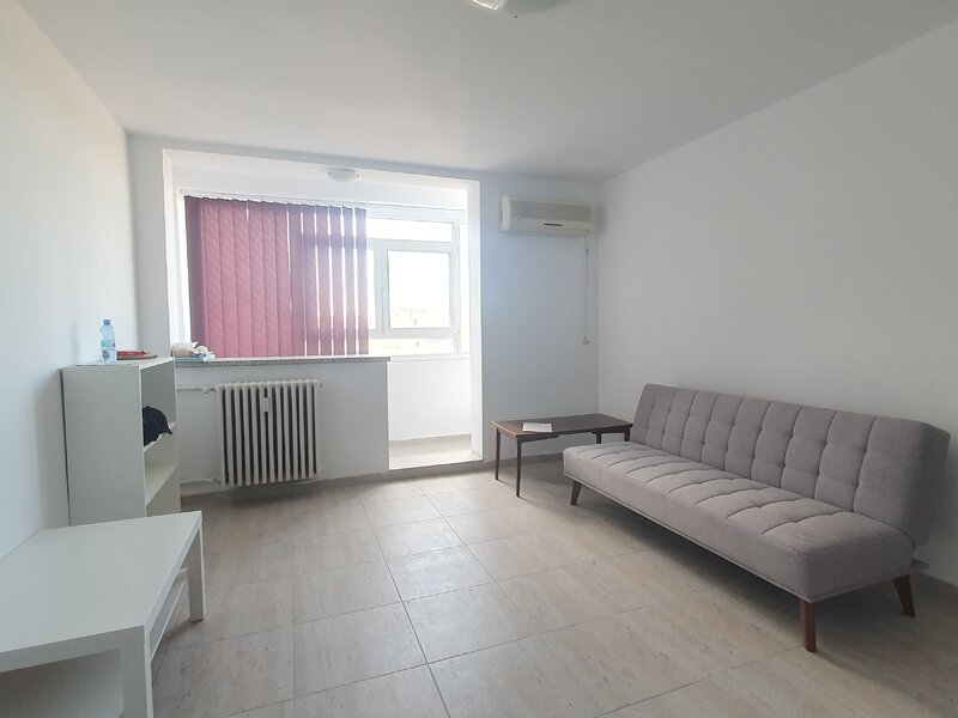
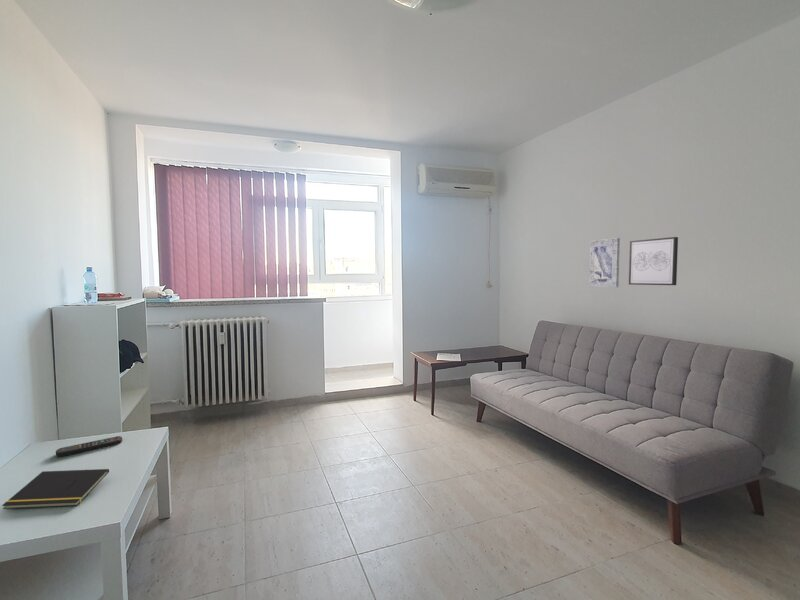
+ wall art (603, 263)
+ notepad (59, 487)
+ wall art (651, 262)
+ remote control (90, 445)
